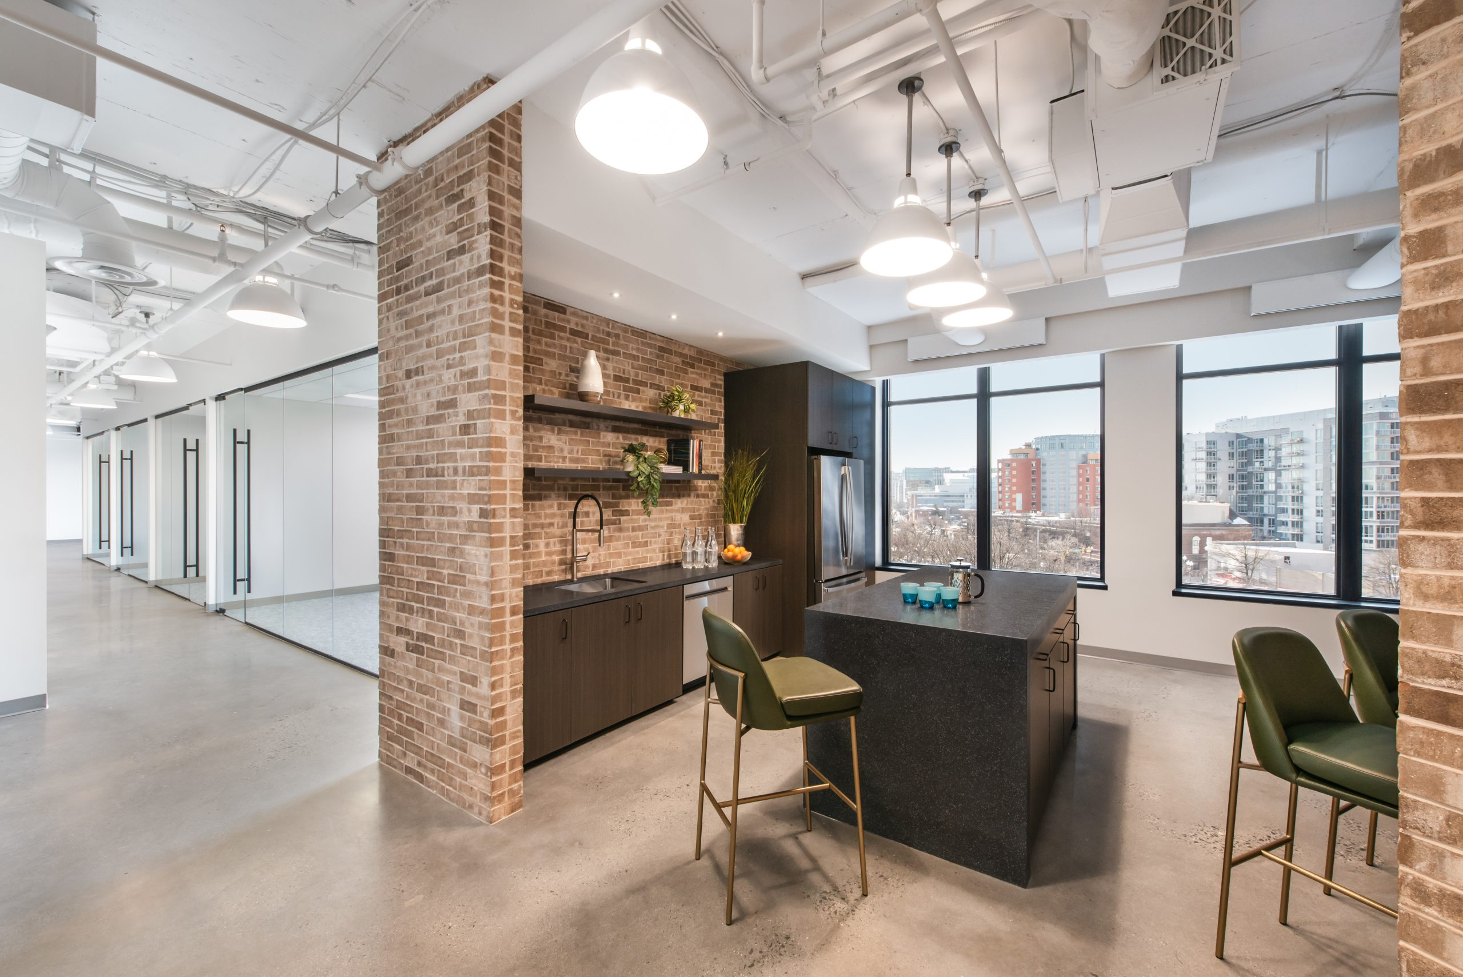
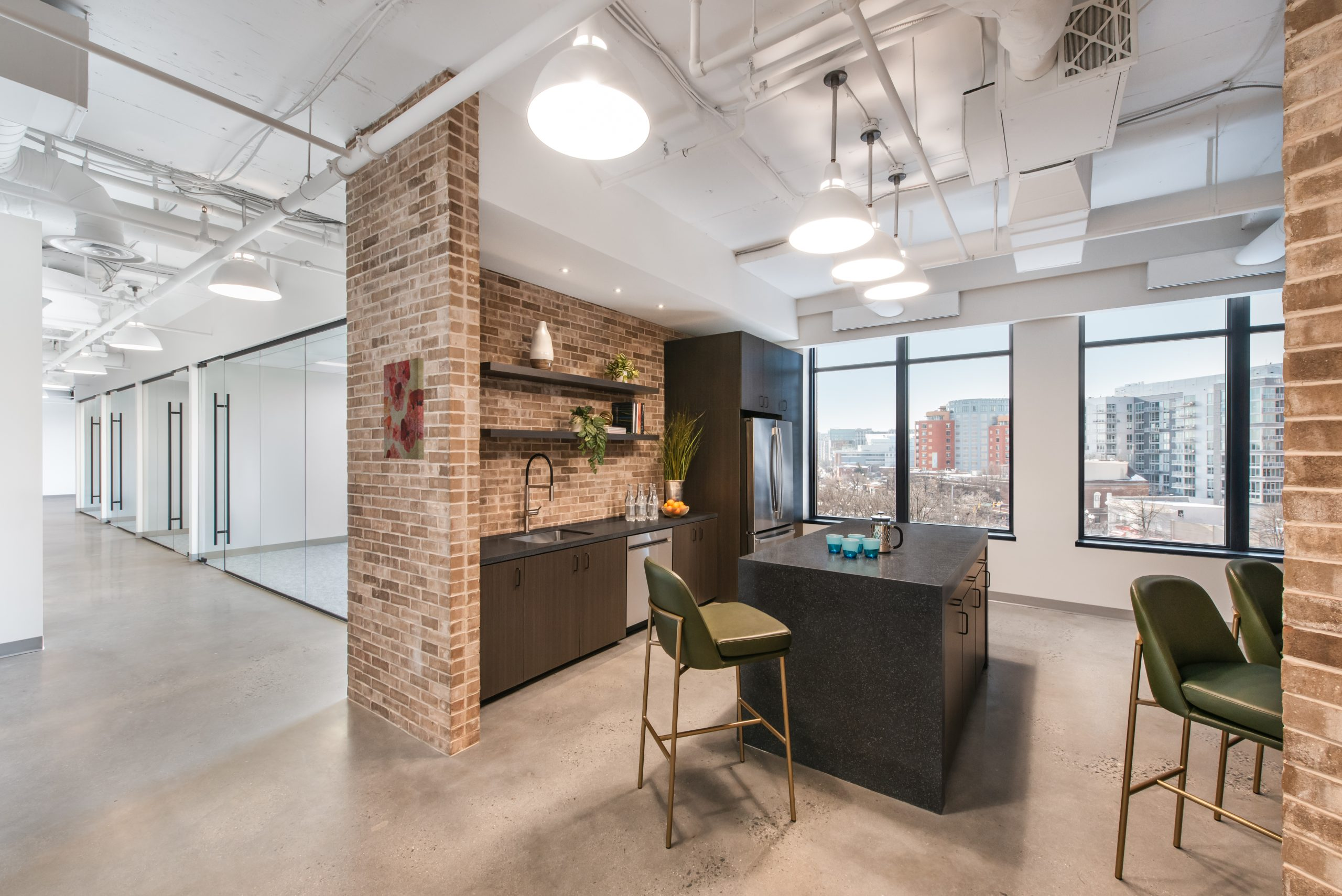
+ wall art (403, 410)
